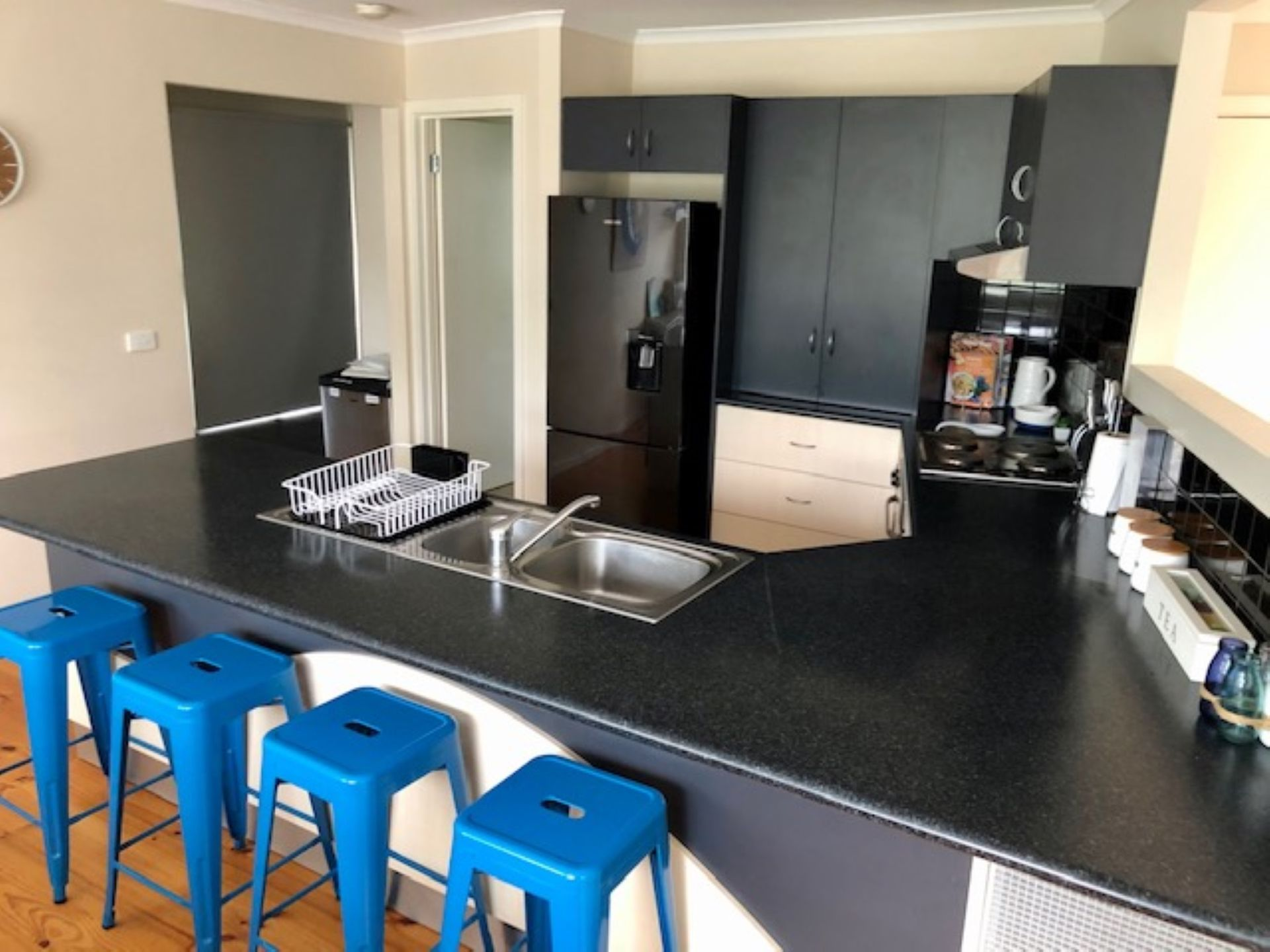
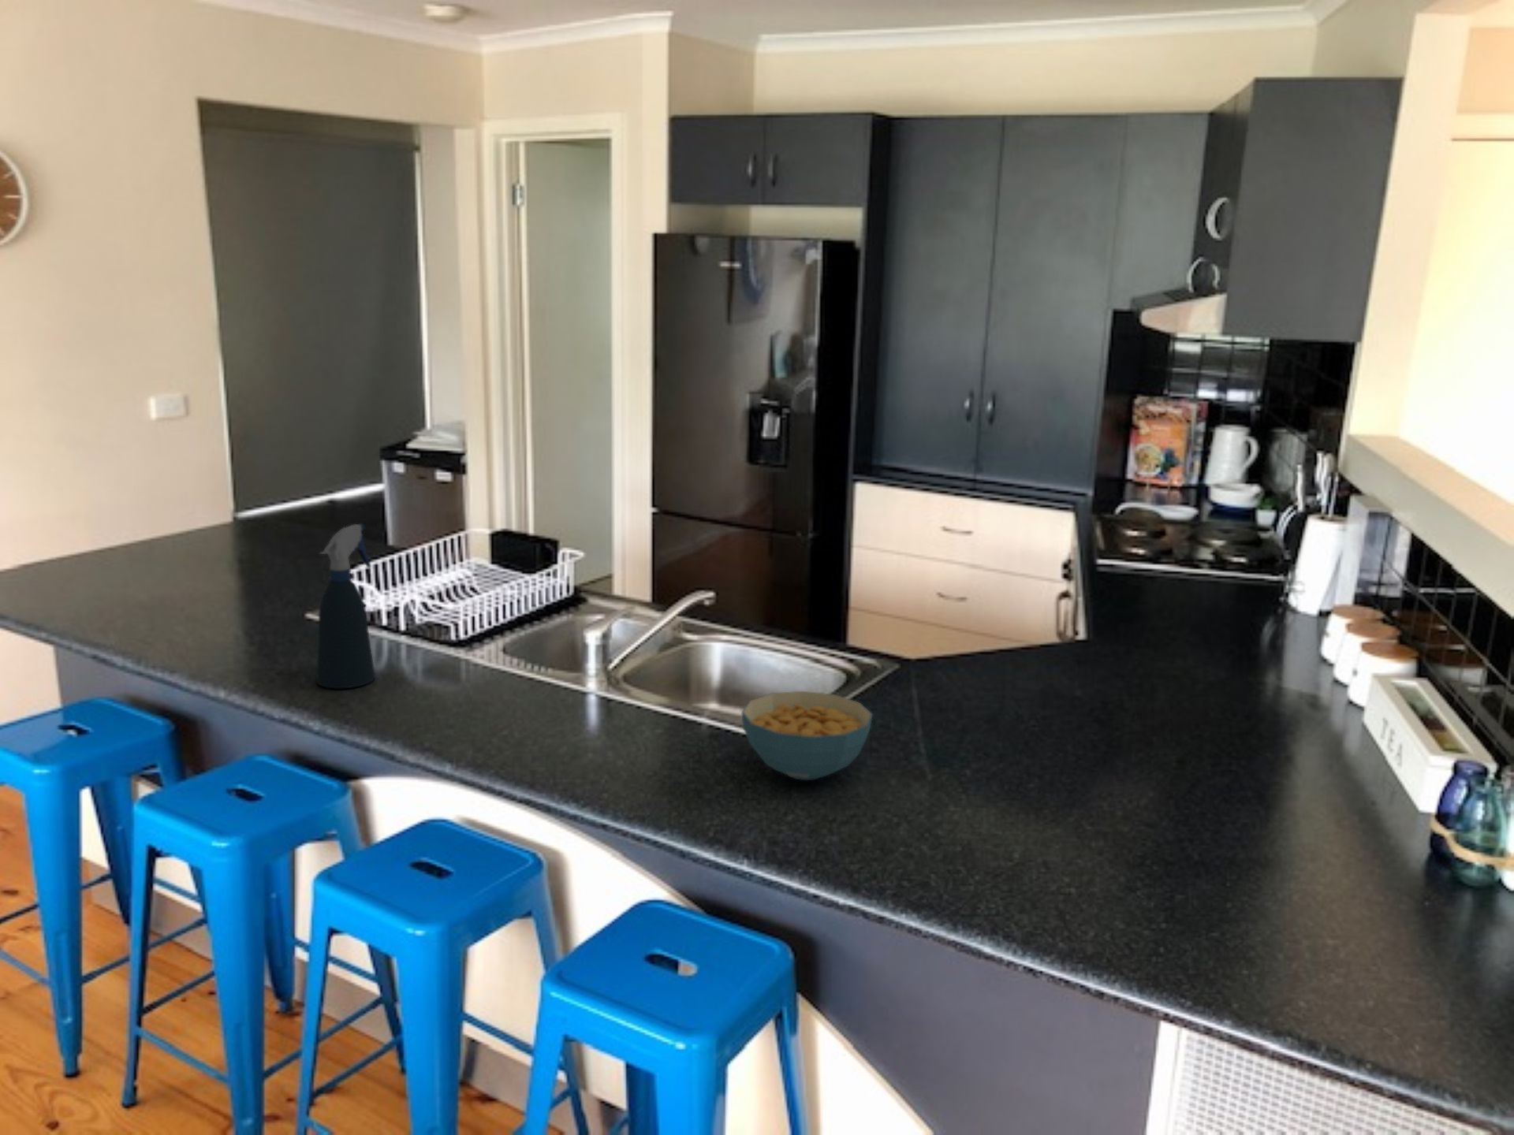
+ spray bottle (342, 603)
+ cereal bowl (806, 743)
